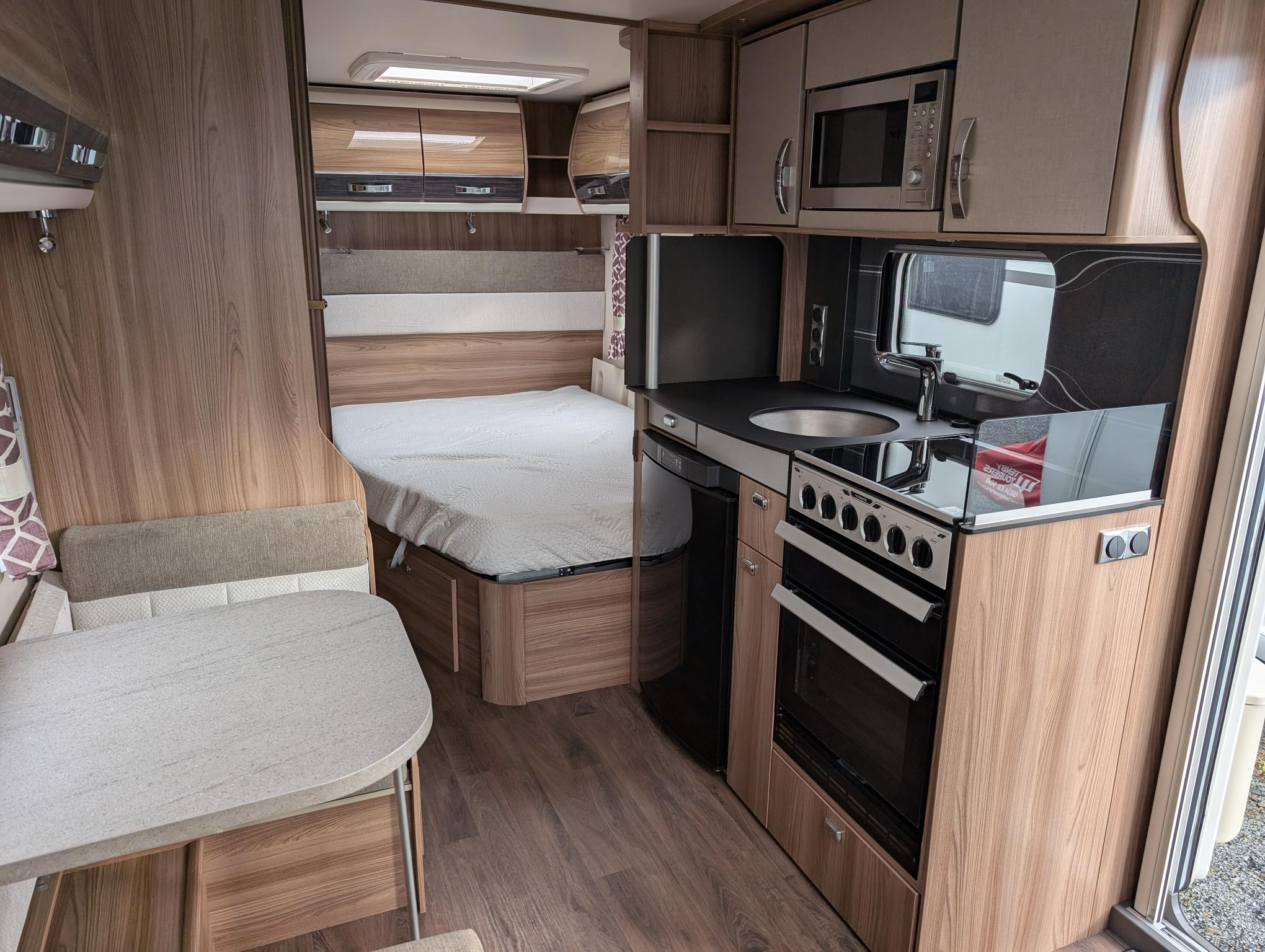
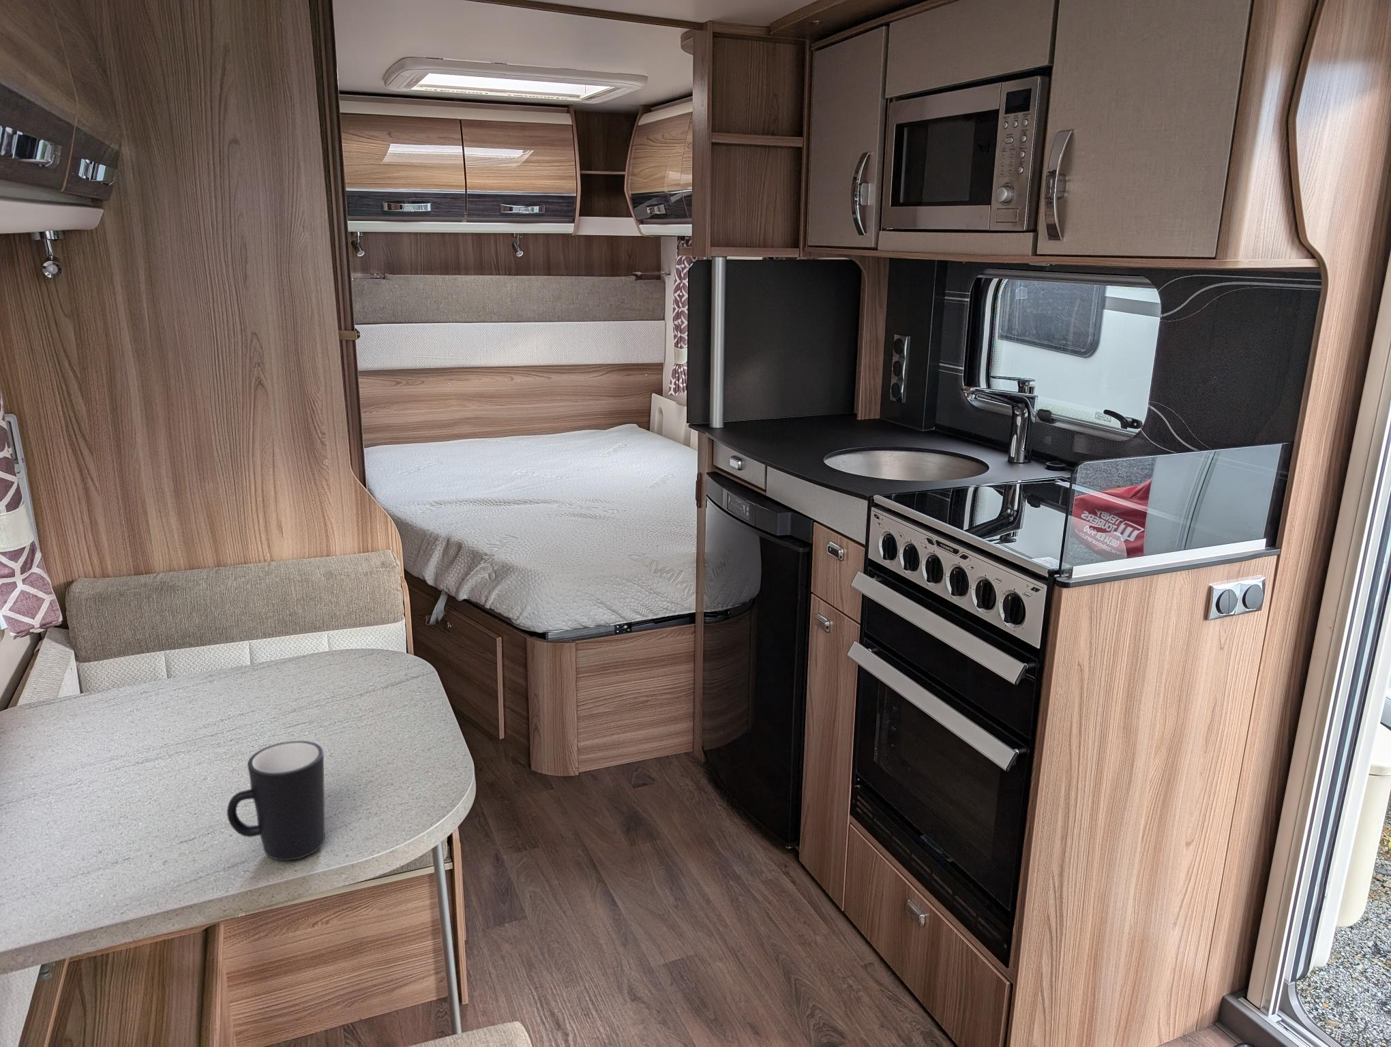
+ mug (278, 806)
